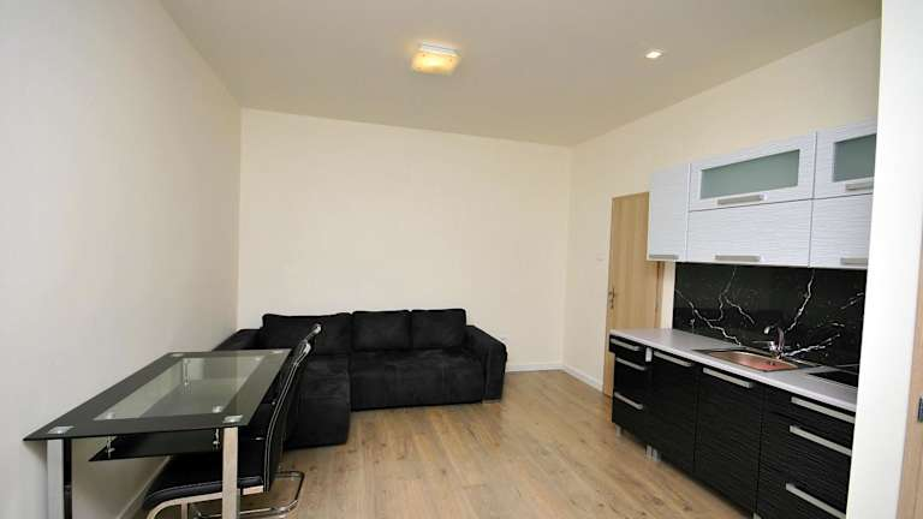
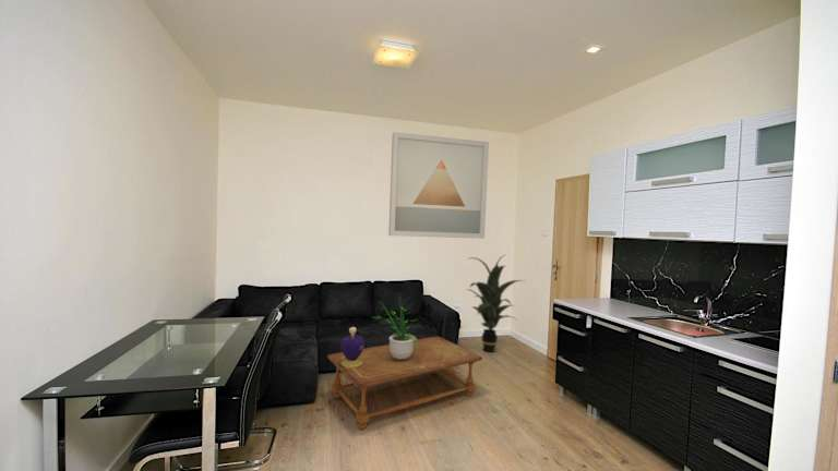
+ indoor plant (493, 302)
+ decorative container (351, 345)
+ potted plant (394, 323)
+ wall art (440, 188)
+ coffee table (405, 376)
